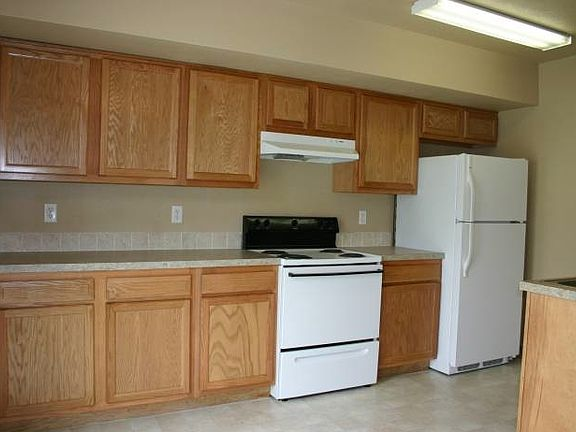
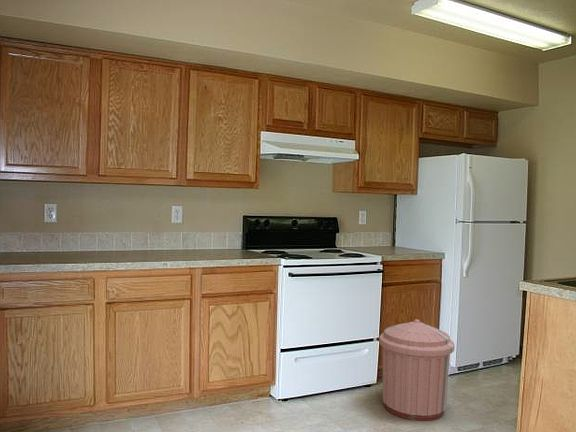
+ trash can (415, 364)
